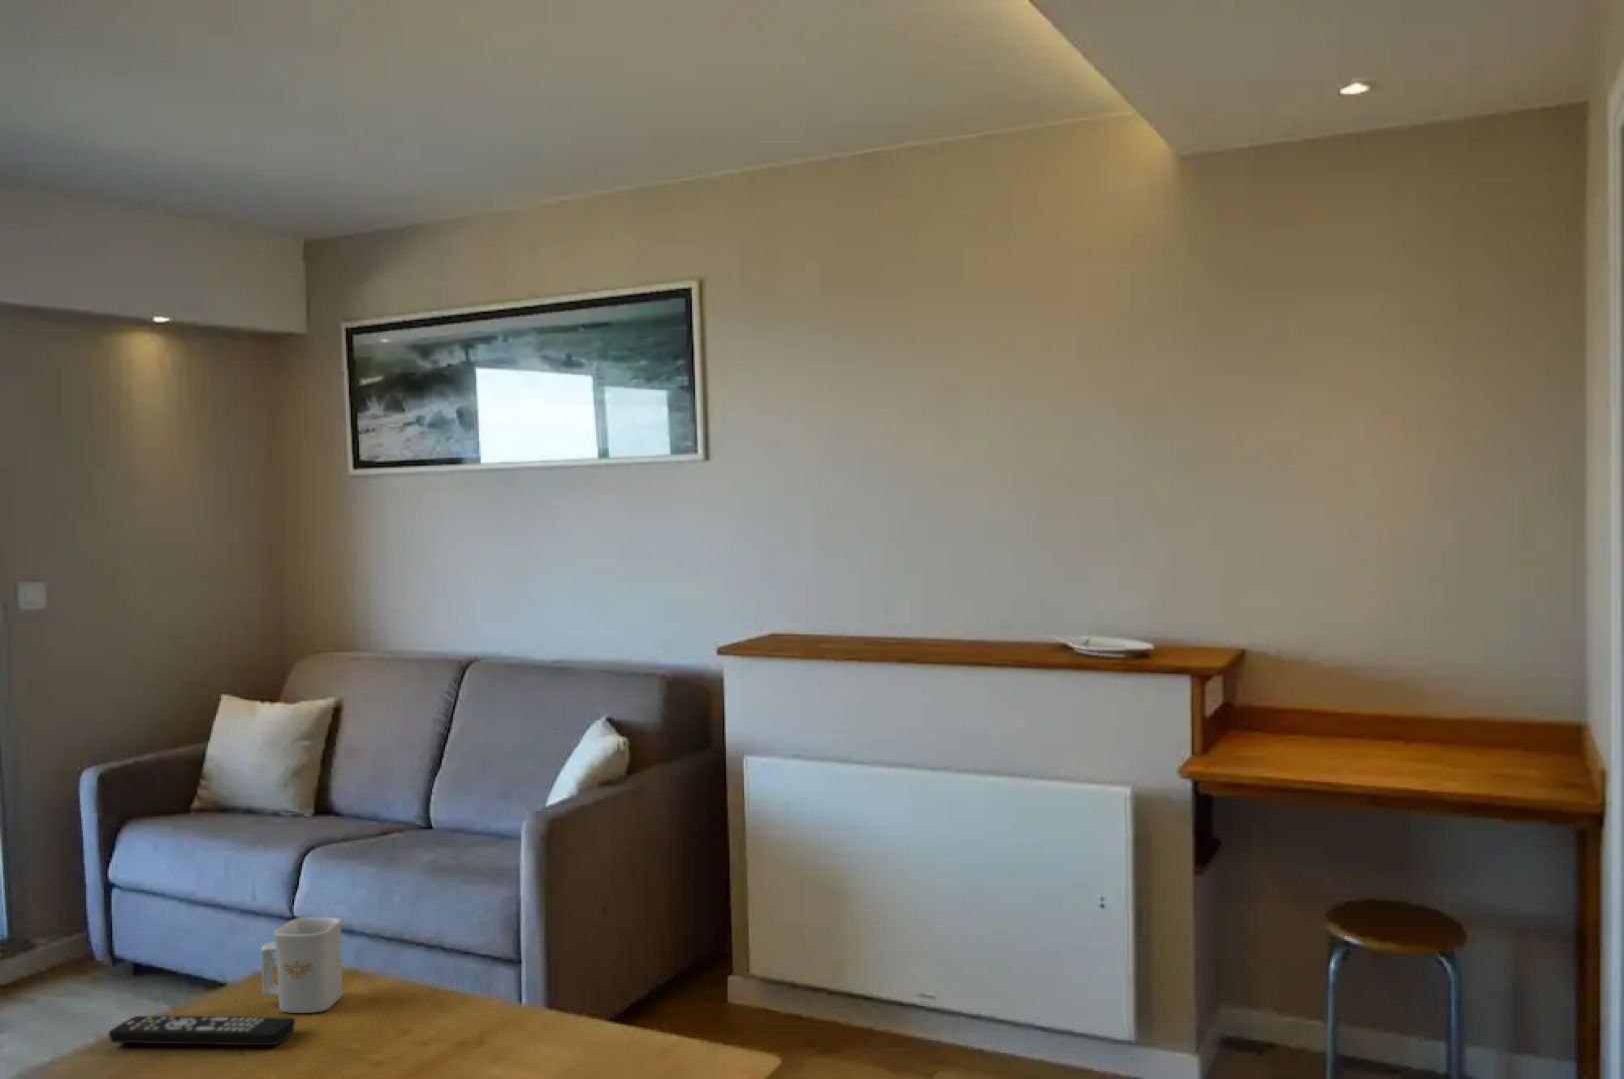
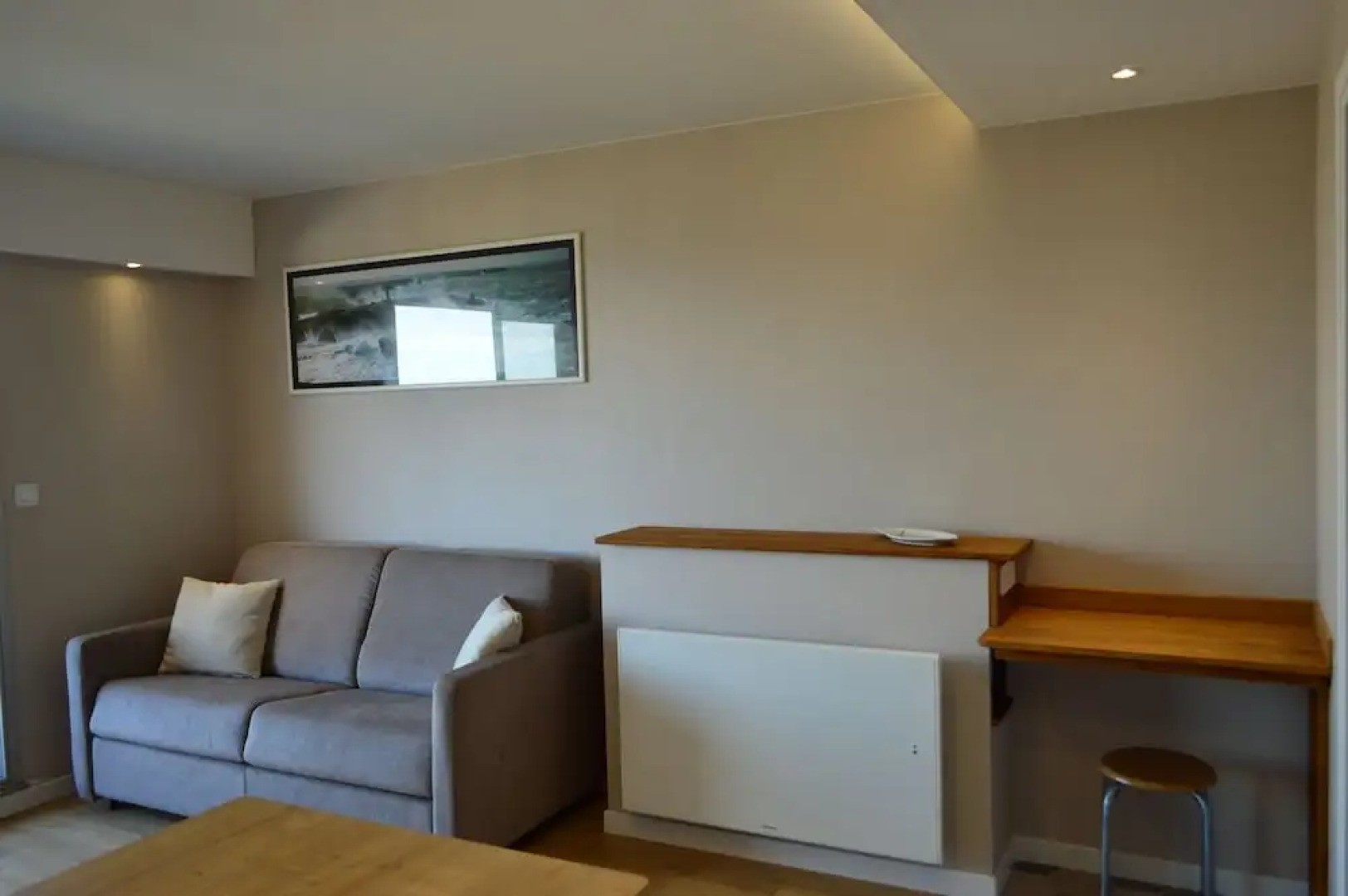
- remote control (202, 1030)
- mug (299, 965)
